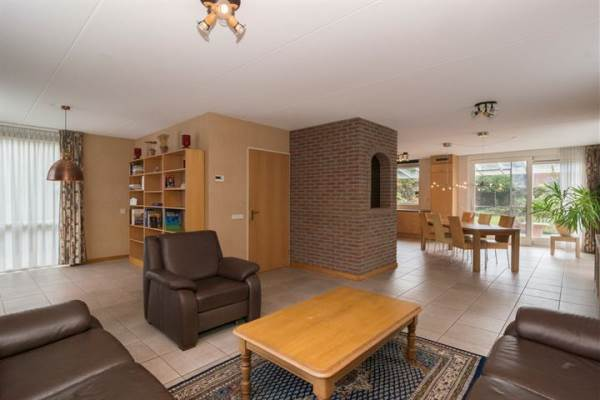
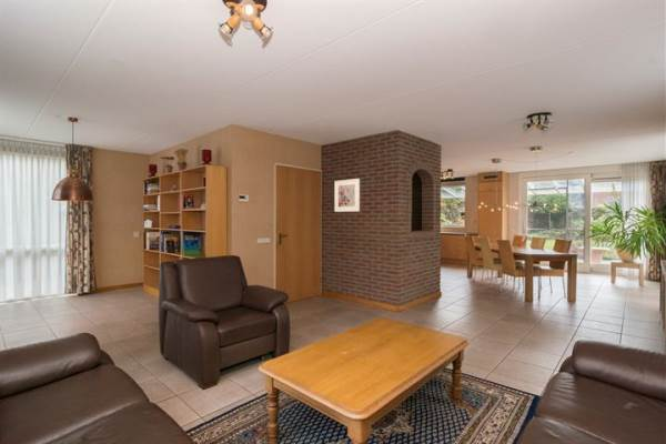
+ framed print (346, 195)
